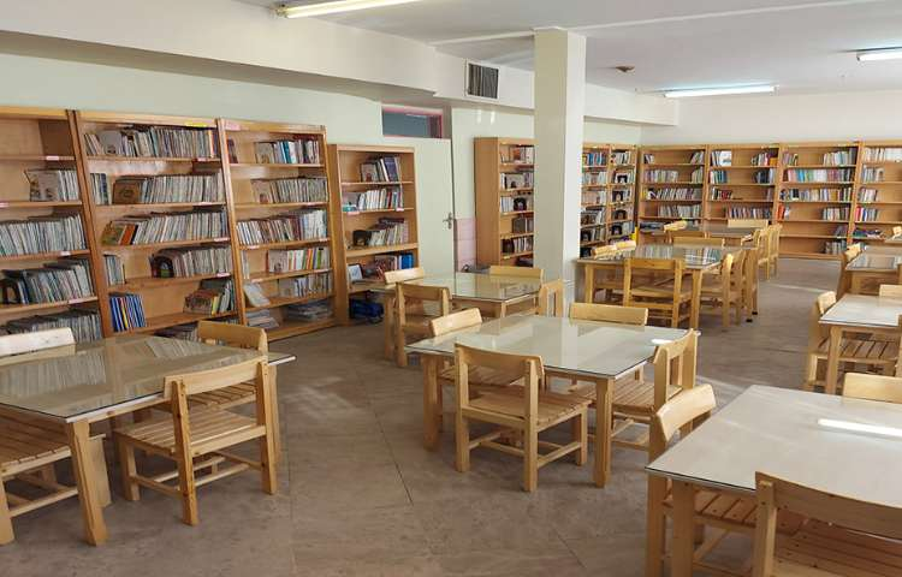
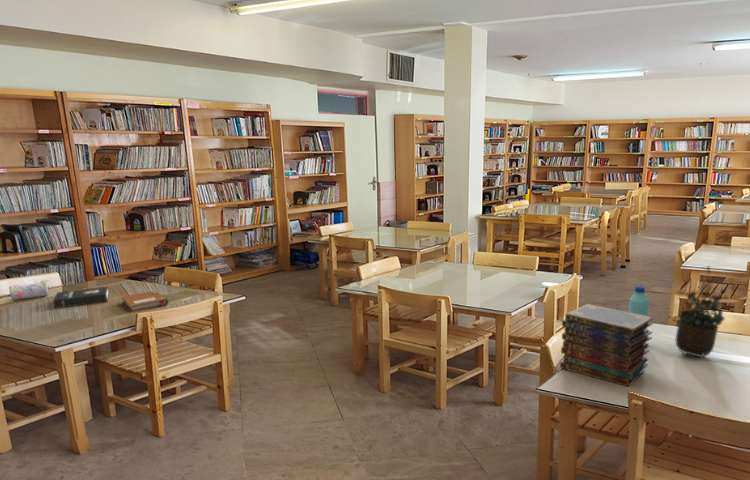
+ potted plant (702, 313)
+ pencil case (29, 290)
+ notebook (145, 300)
+ water bottle (638, 314)
+ booklet (82, 296)
+ book stack (605, 342)
